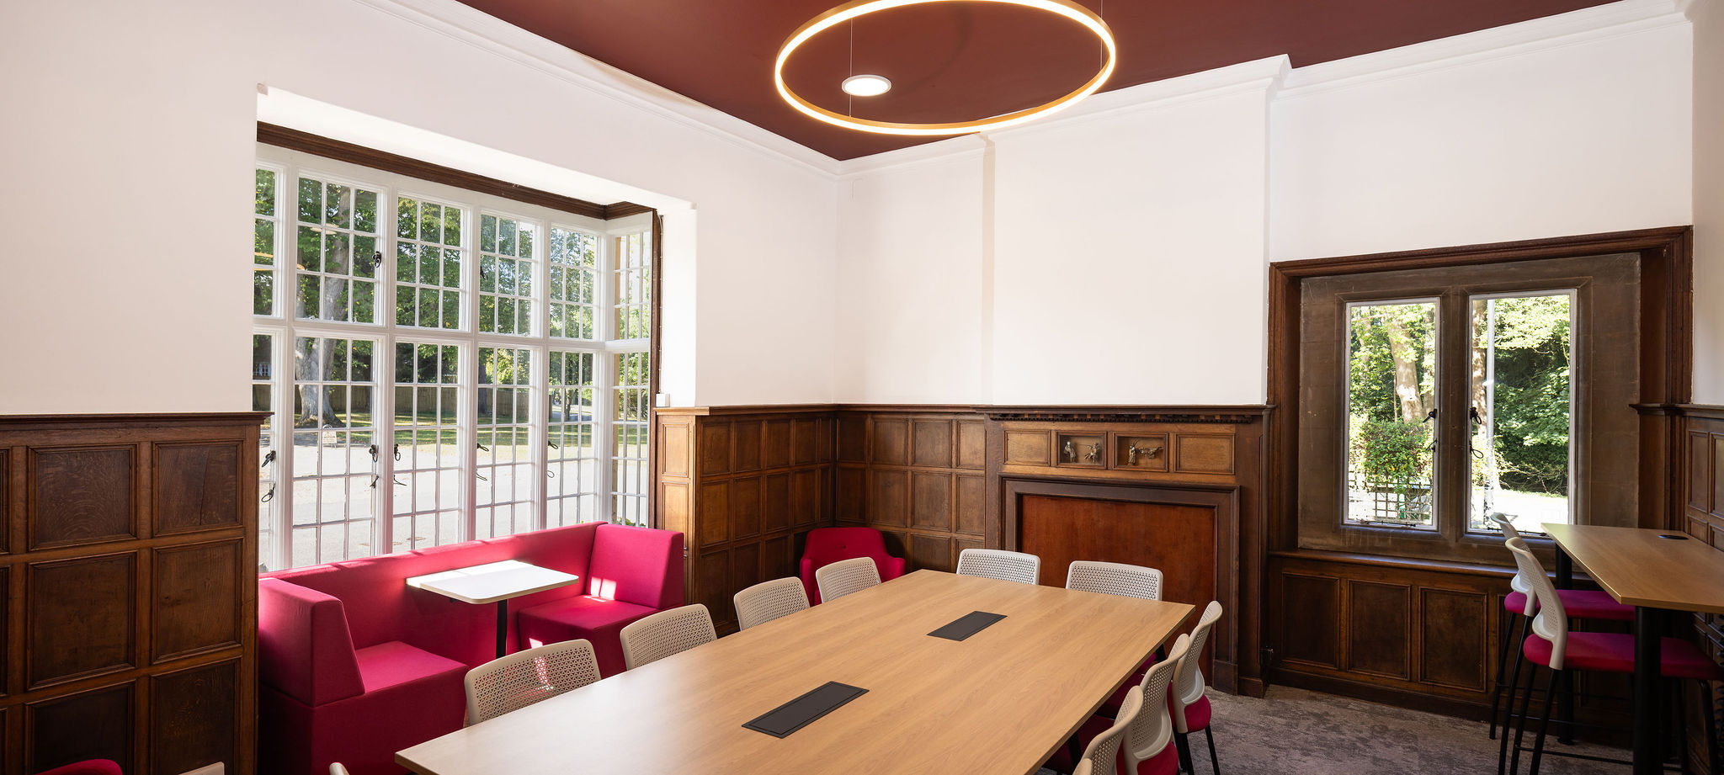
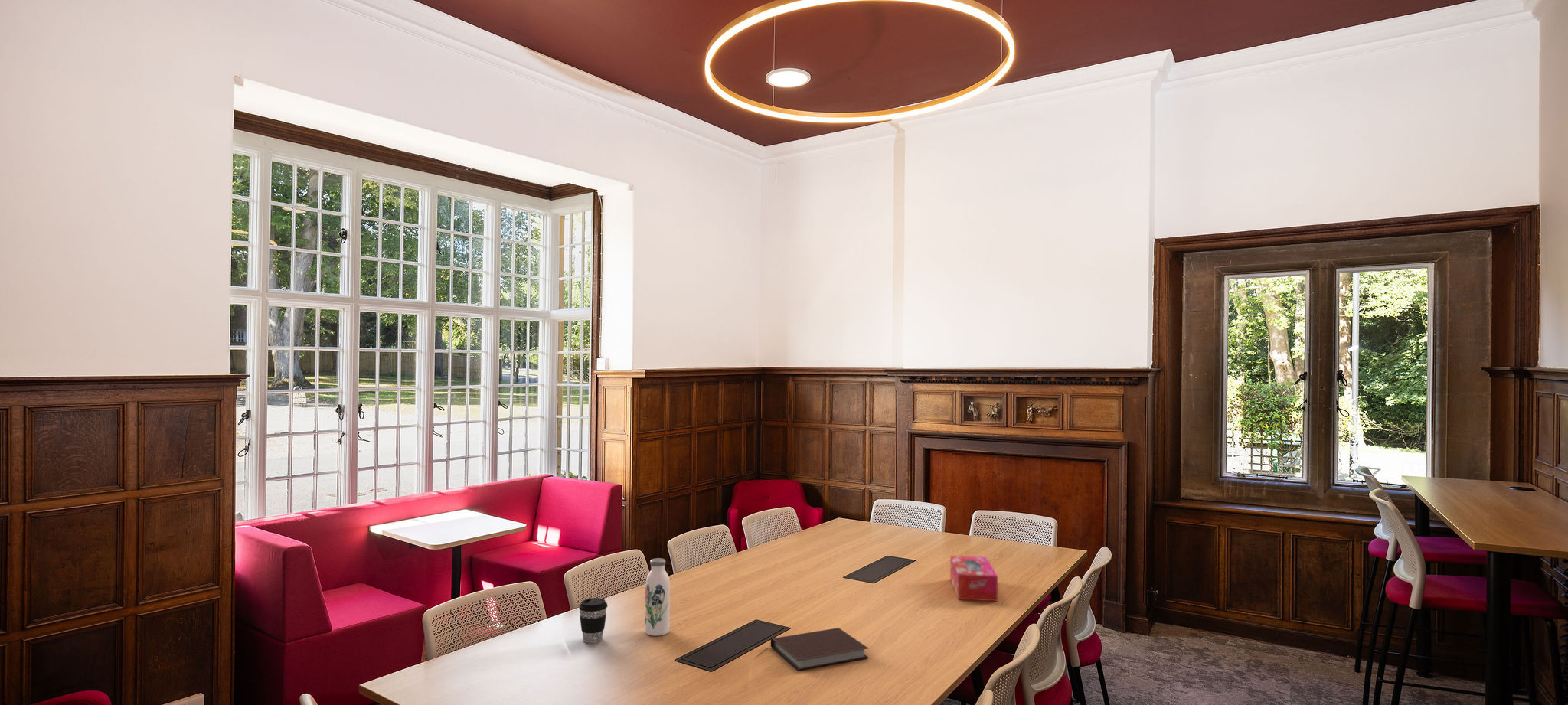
+ water bottle (657, 596)
+ tissue box (972, 577)
+ notebook (818, 648)
+ coffee cup (593, 621)
